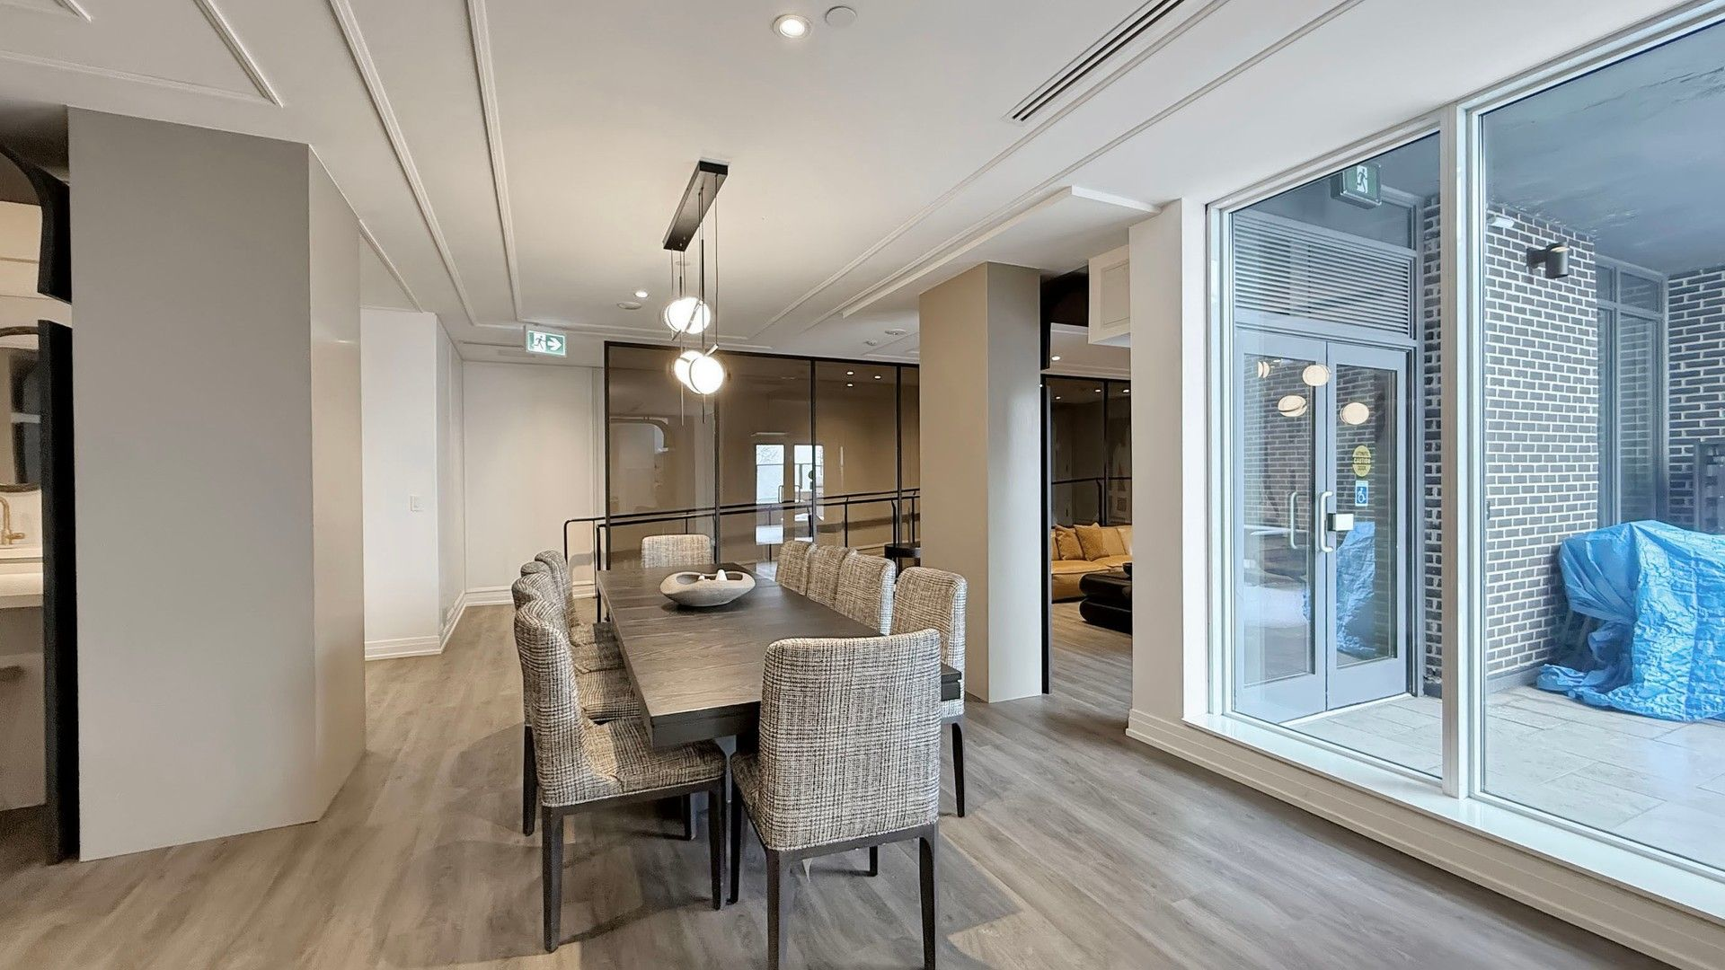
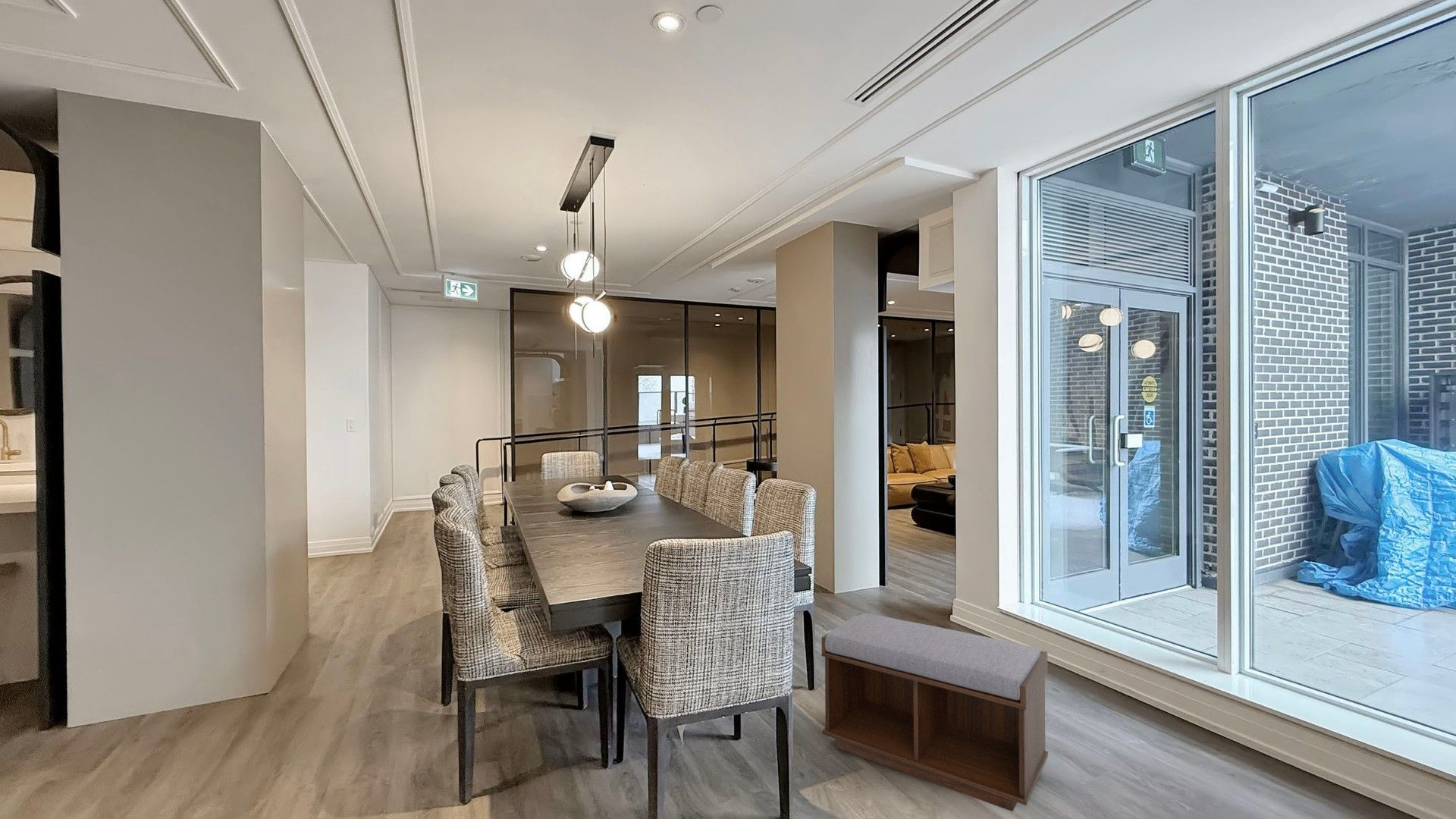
+ bench (930, 698)
